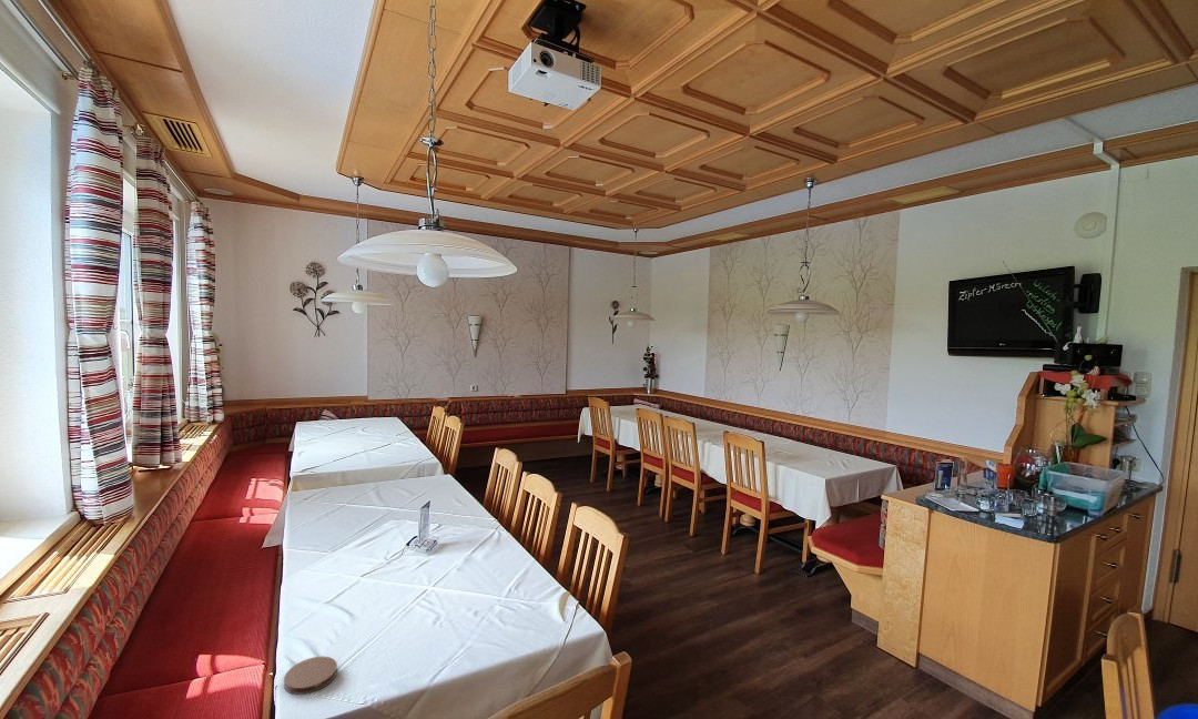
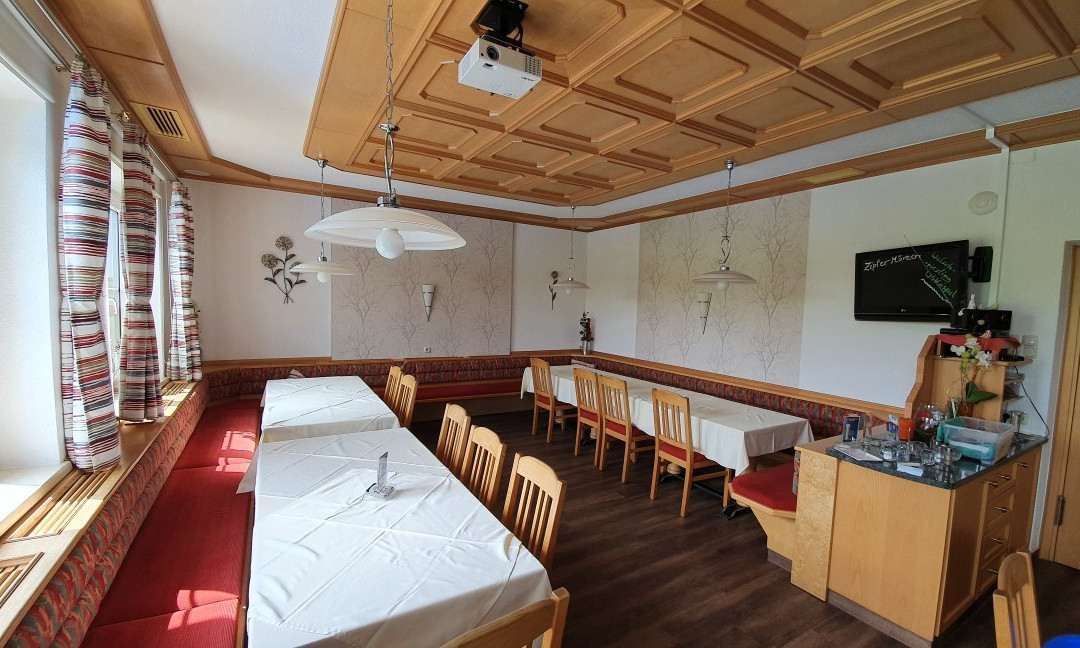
- coaster (311, 674)
